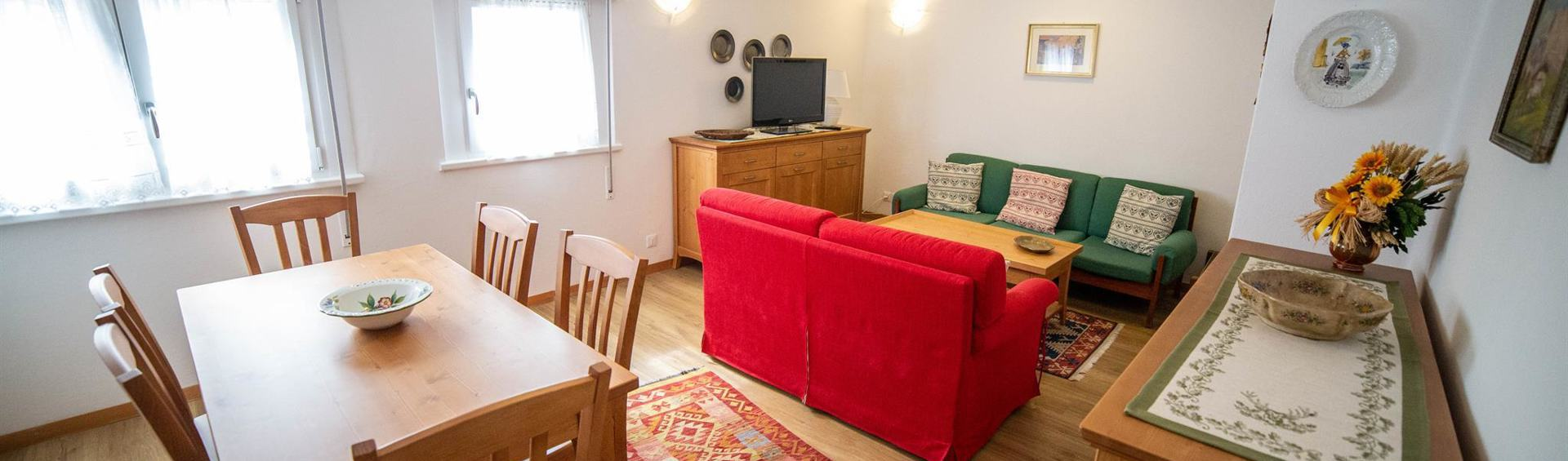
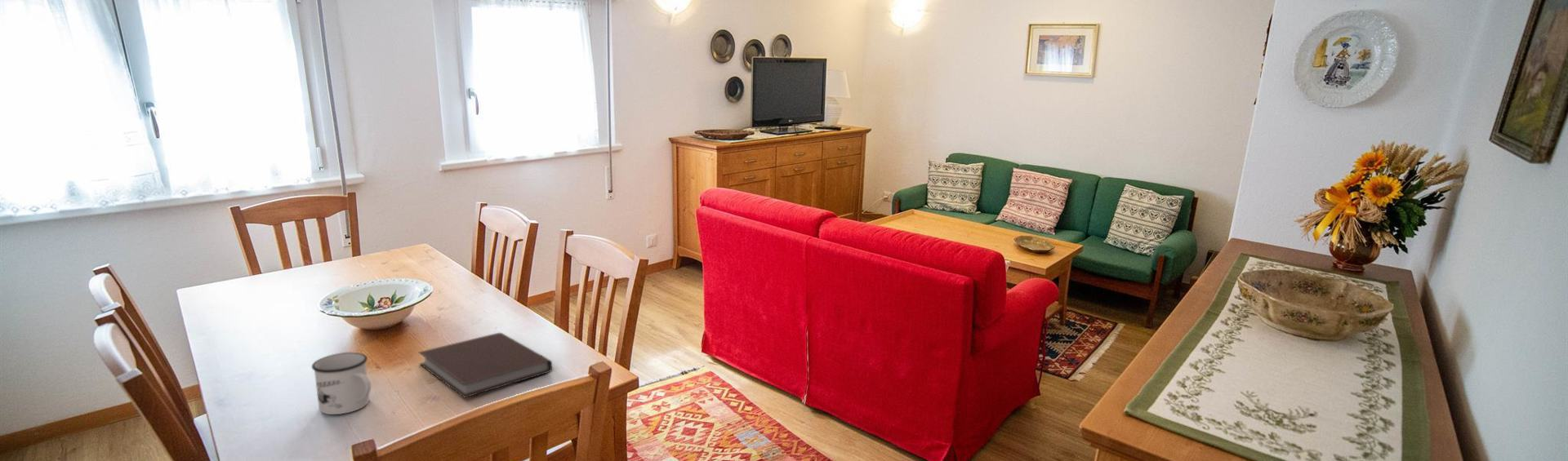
+ mug (347, 384)
+ notebook (484, 361)
